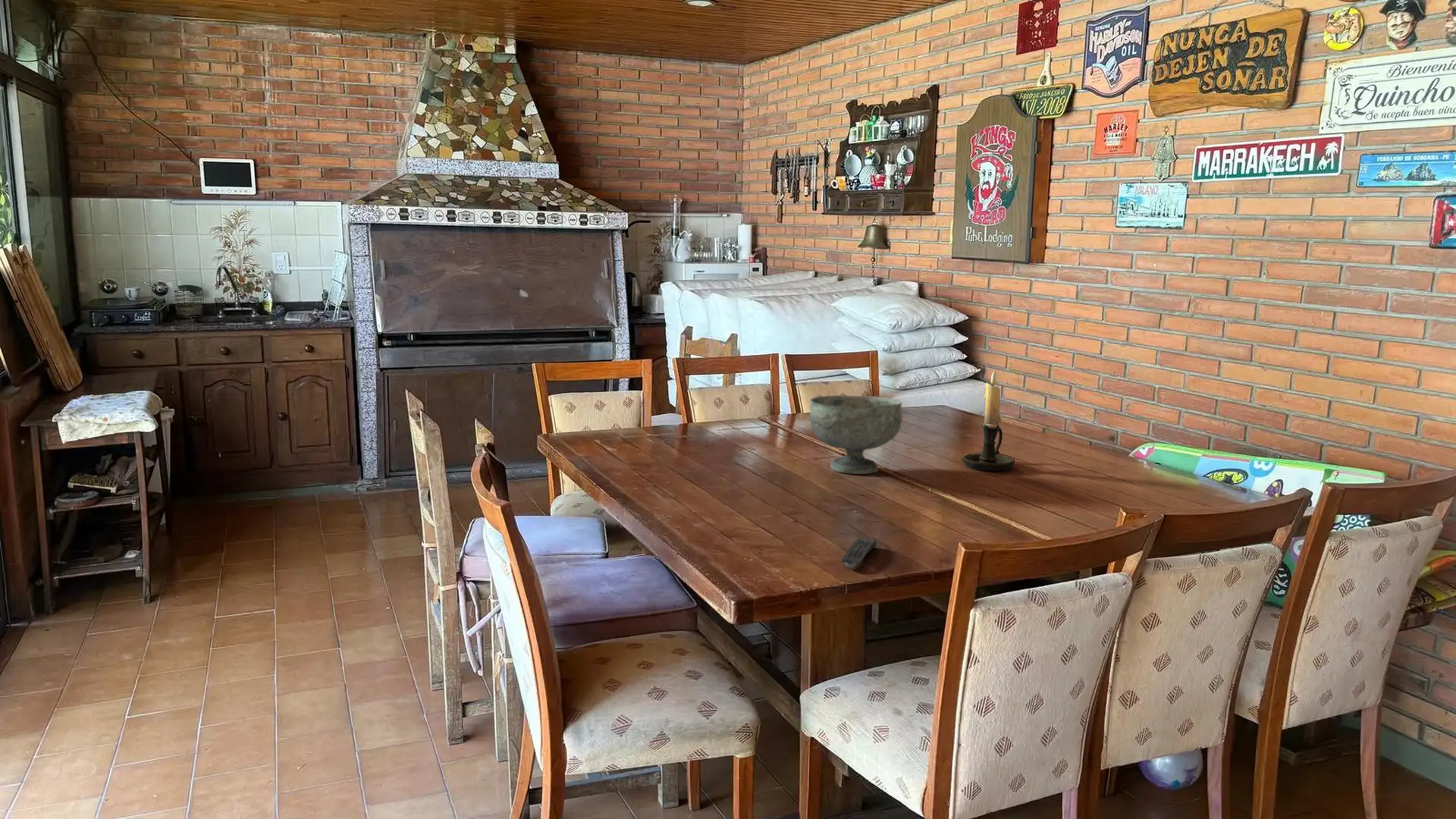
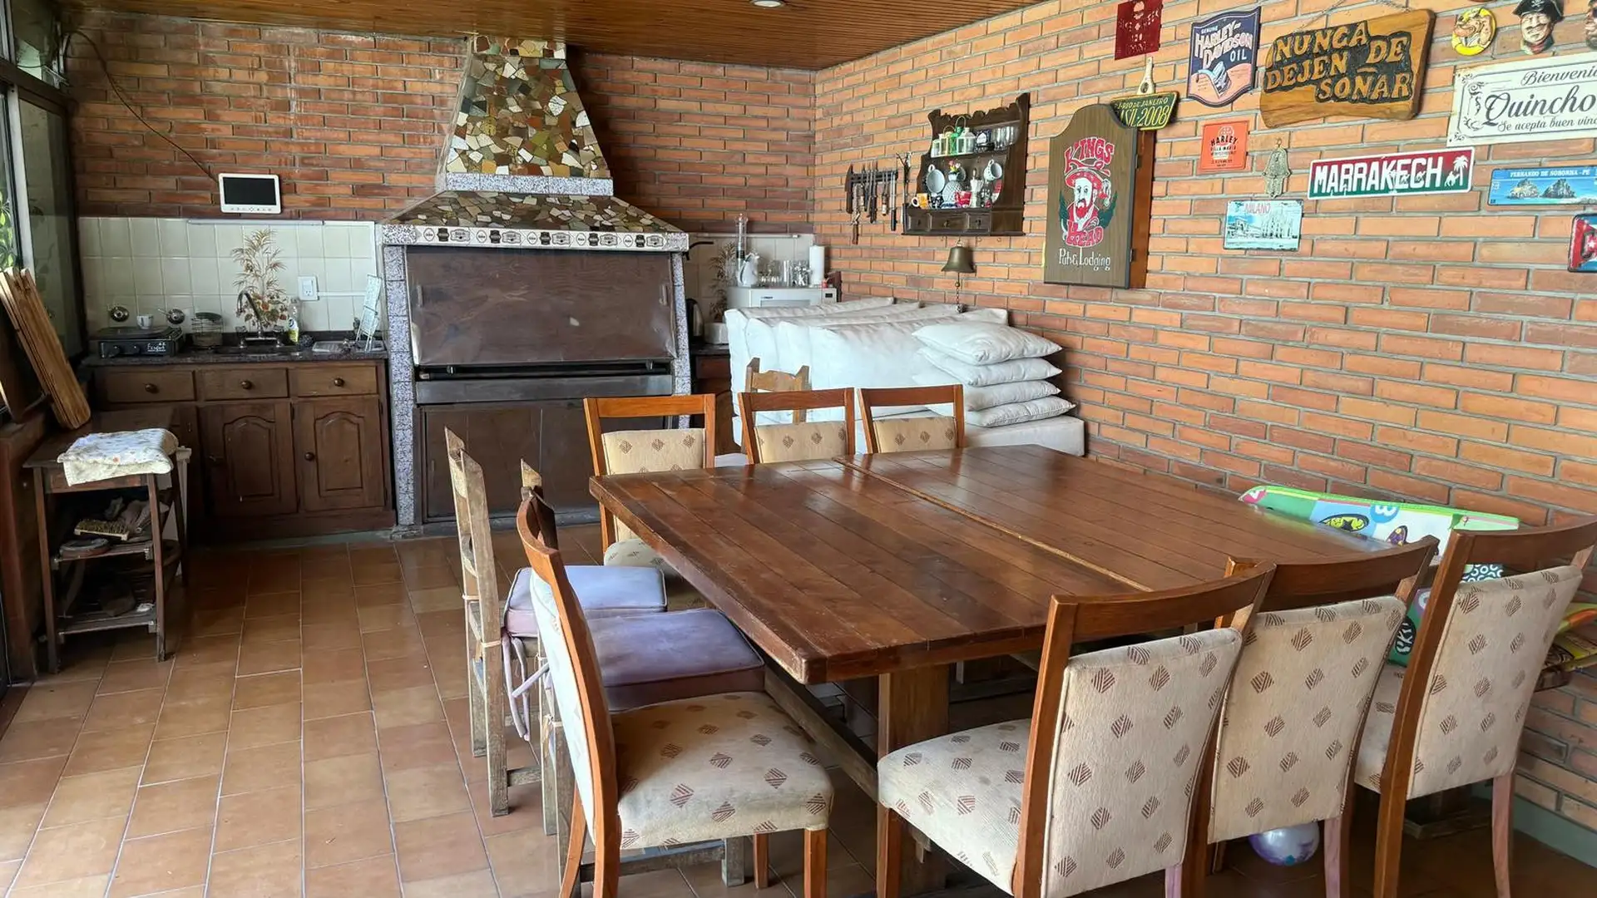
- candle holder (993, 416)
- remote control (858, 552)
- decorative bowl (854, 434)
